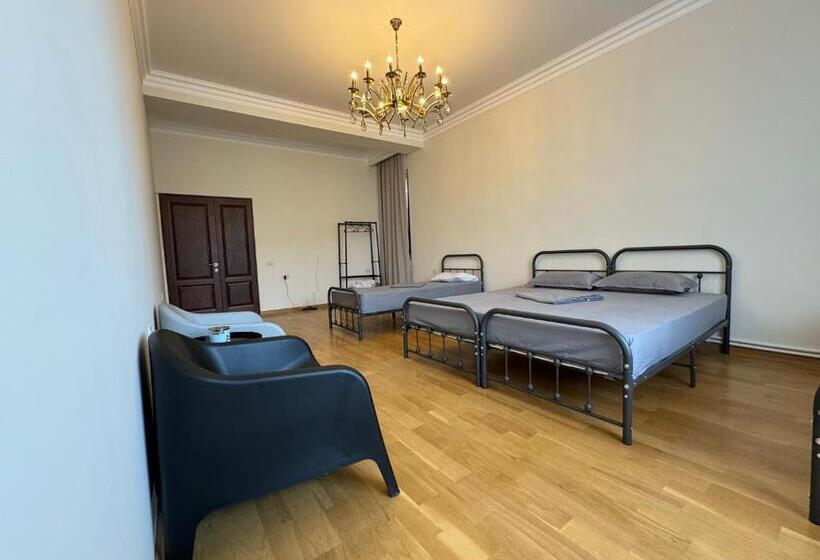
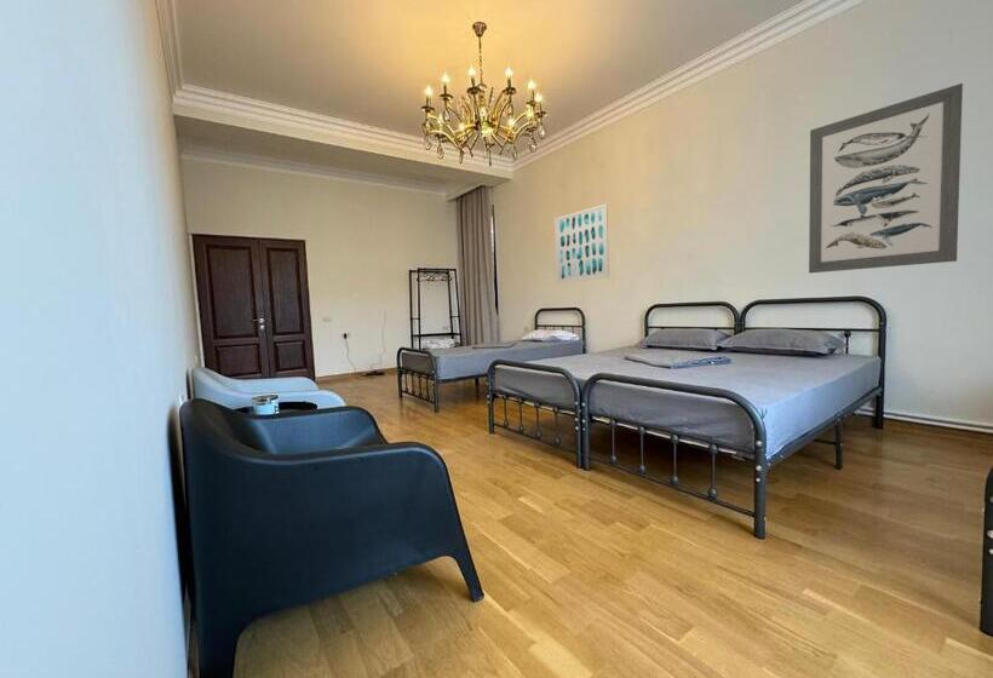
+ wall art (877, 189)
+ wall art (580, 246)
